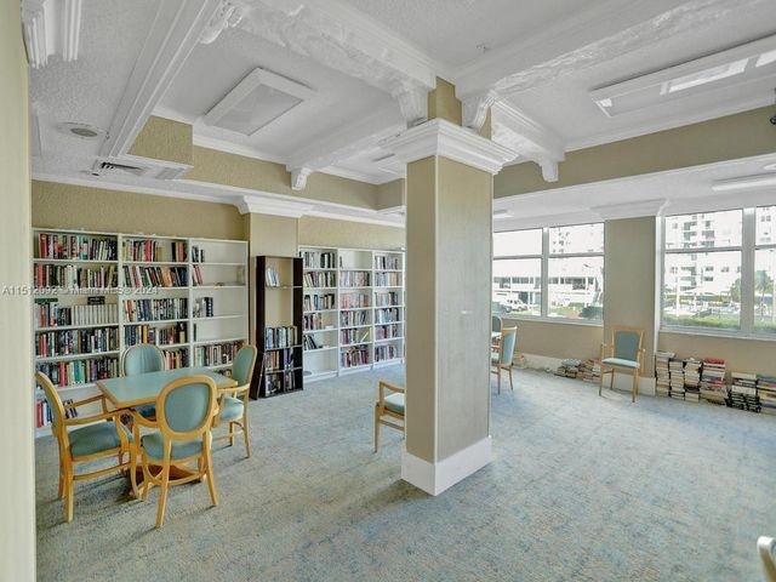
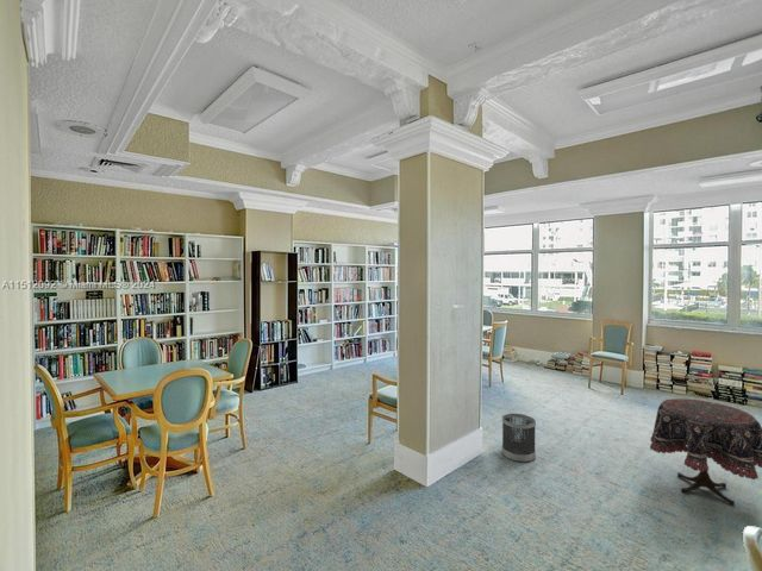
+ wastebasket (518, 437)
+ side table (706, 451)
